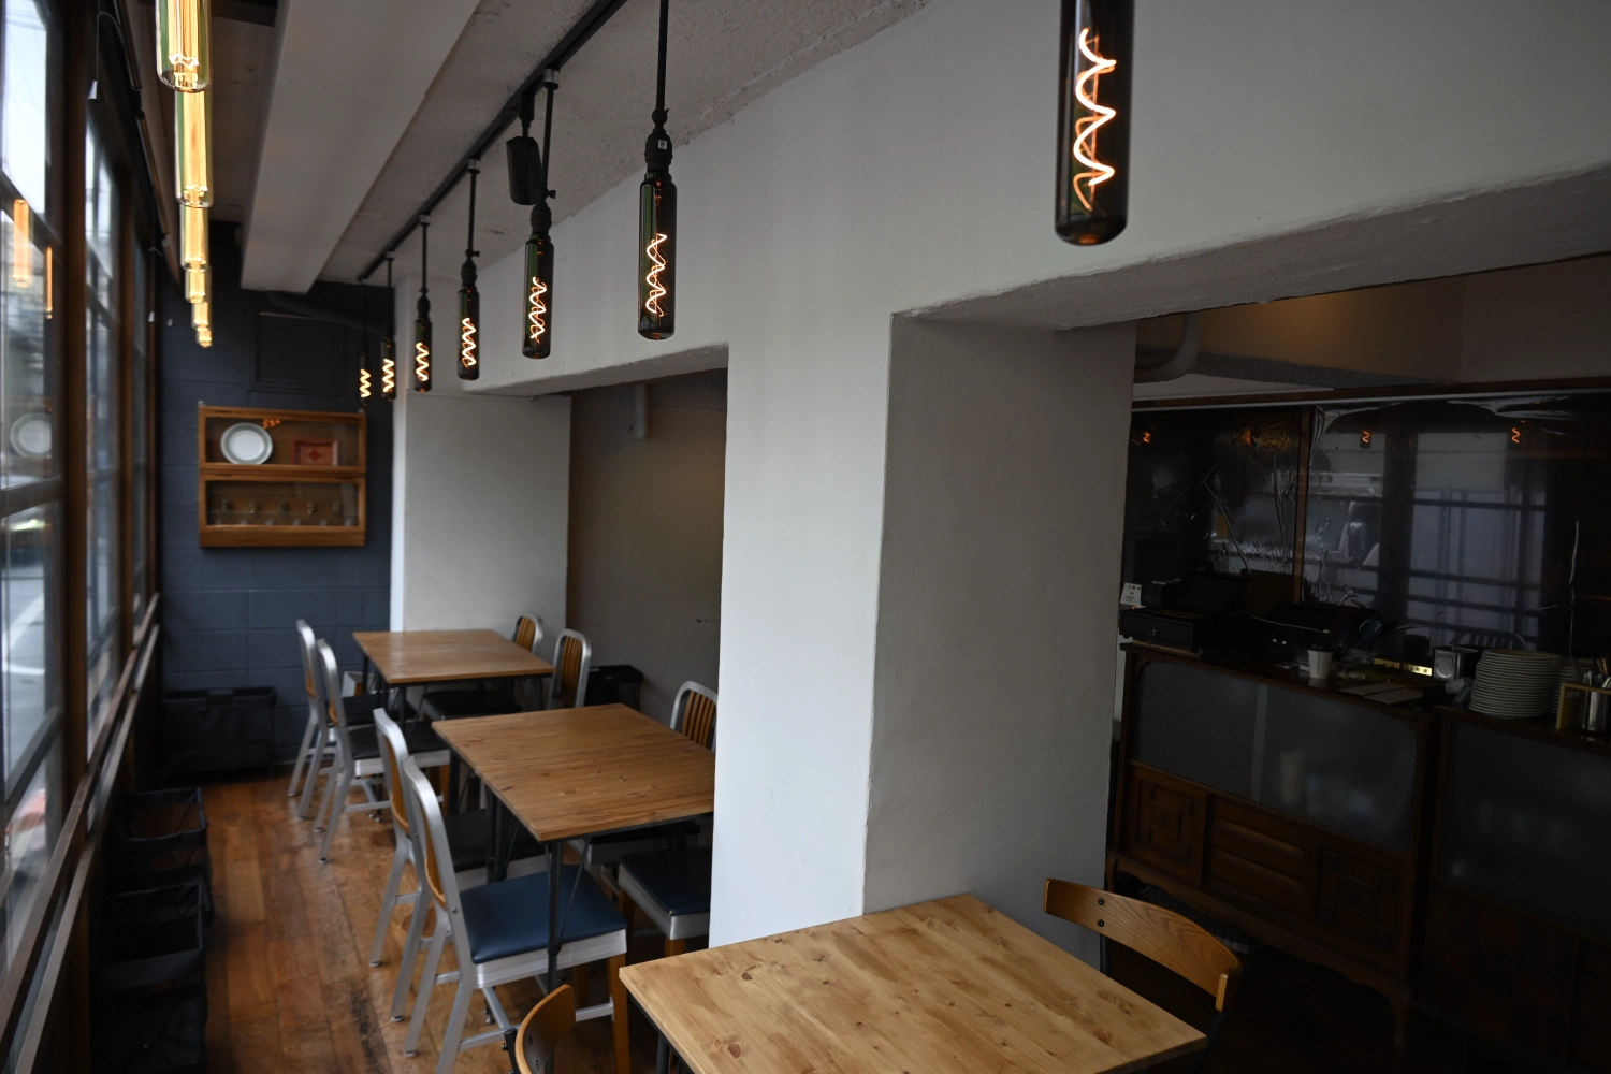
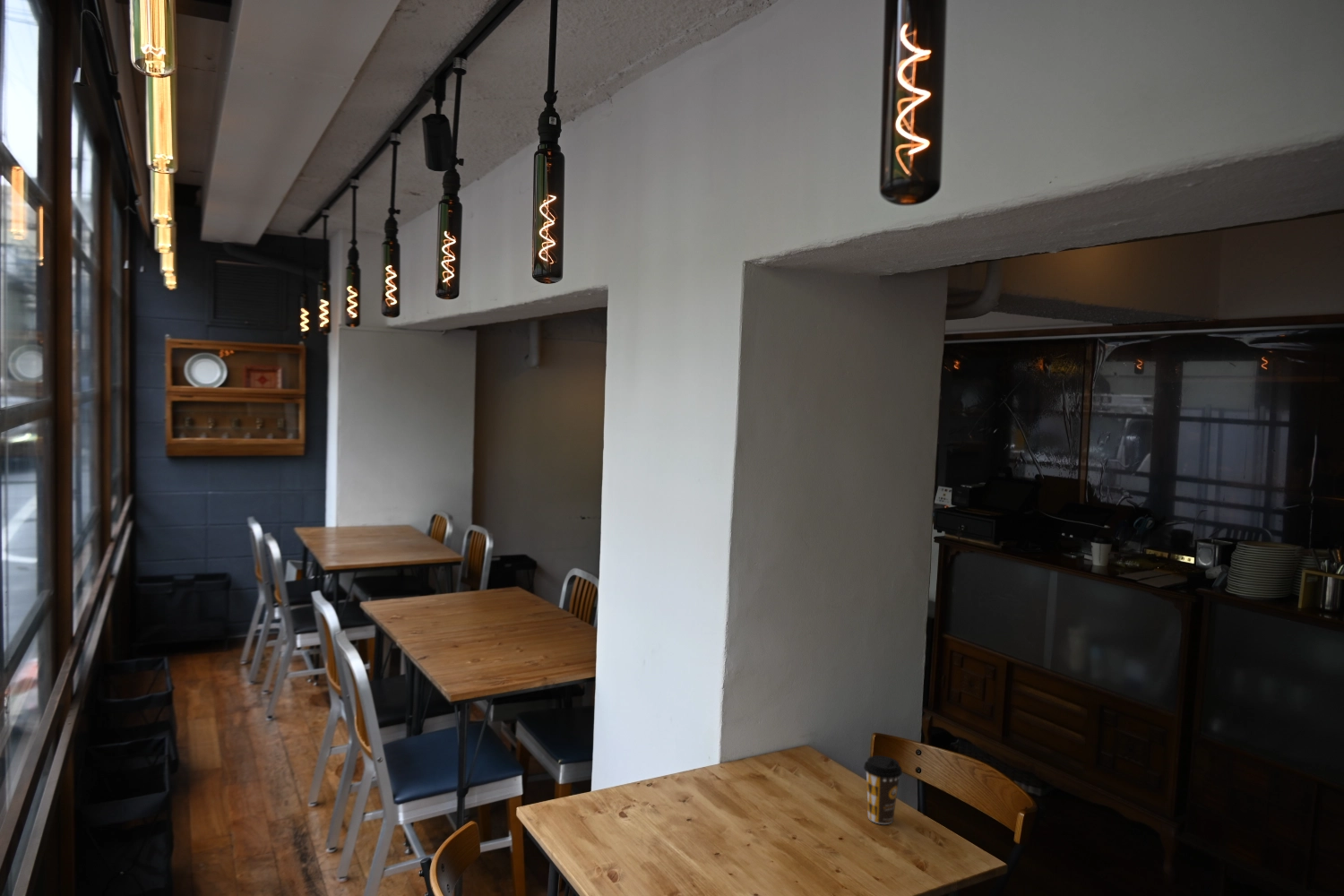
+ coffee cup (882, 789)
